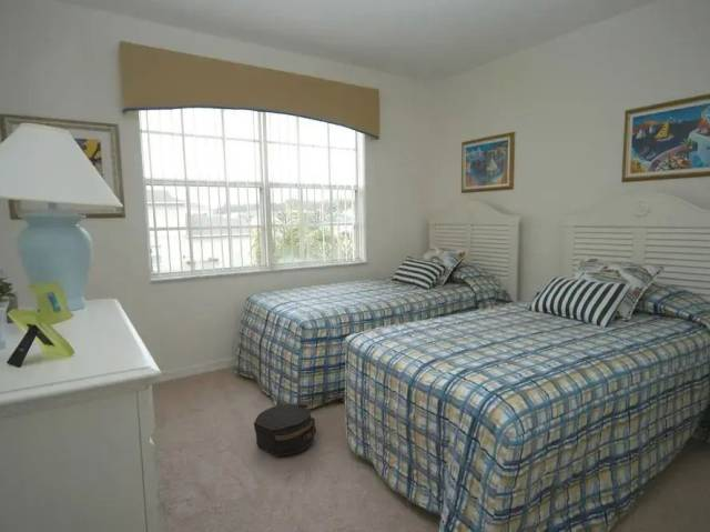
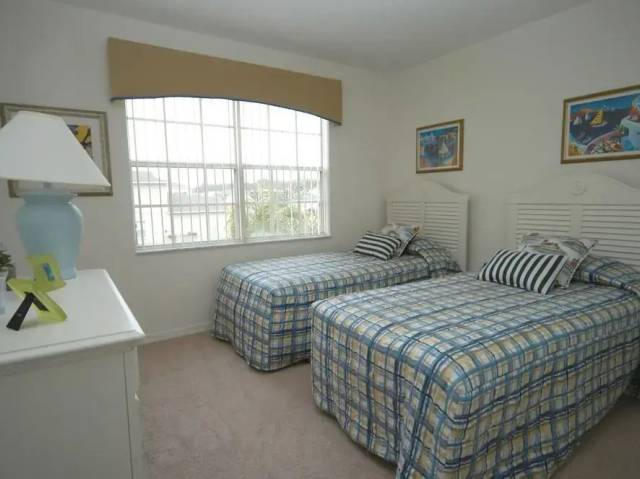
- hat box (290, 425)
